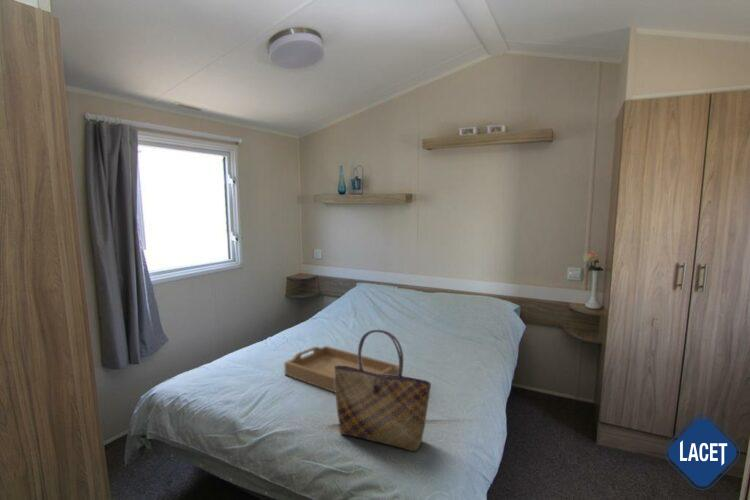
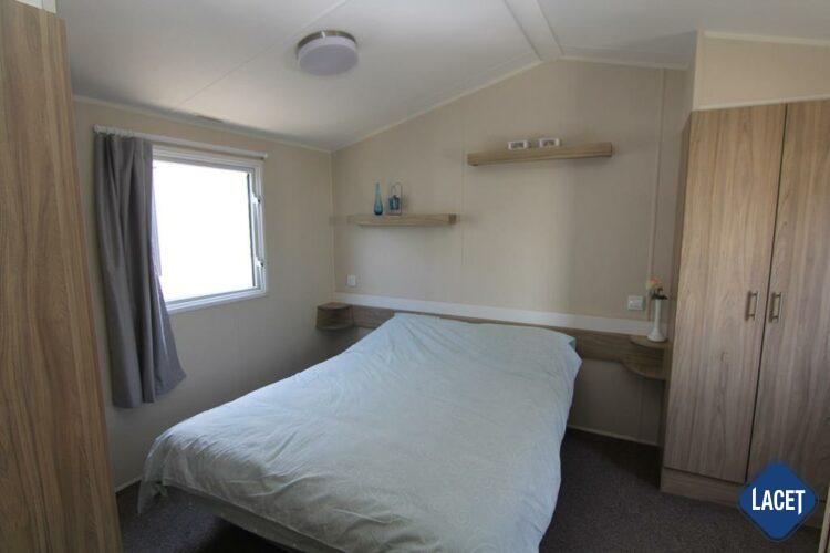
- serving tray (342, 365)
- tote bag (380, 383)
